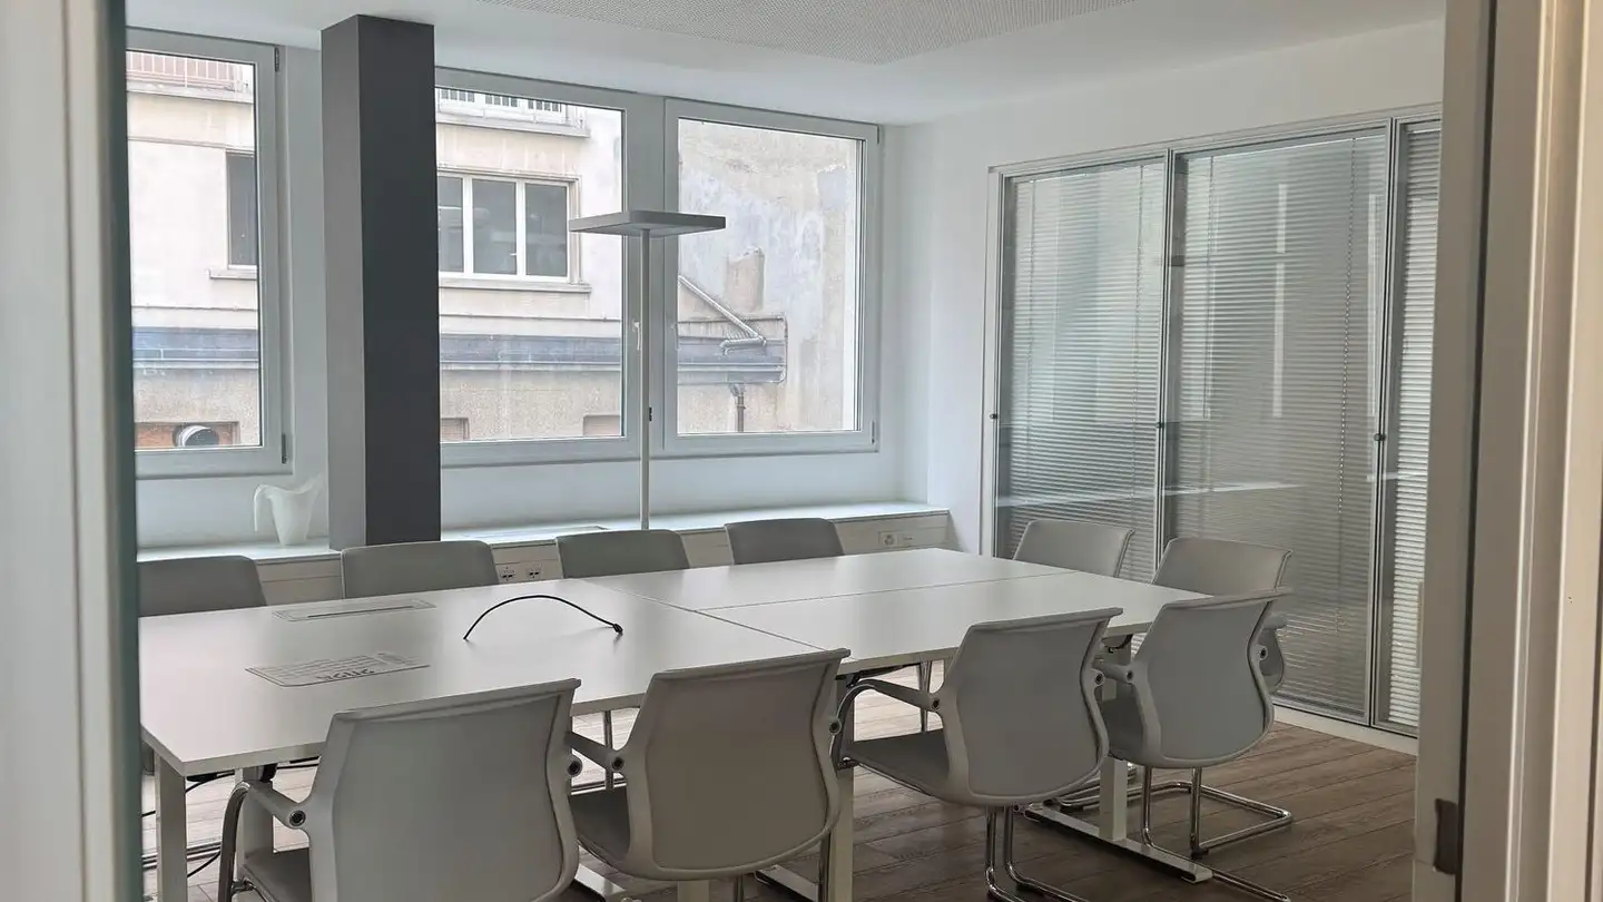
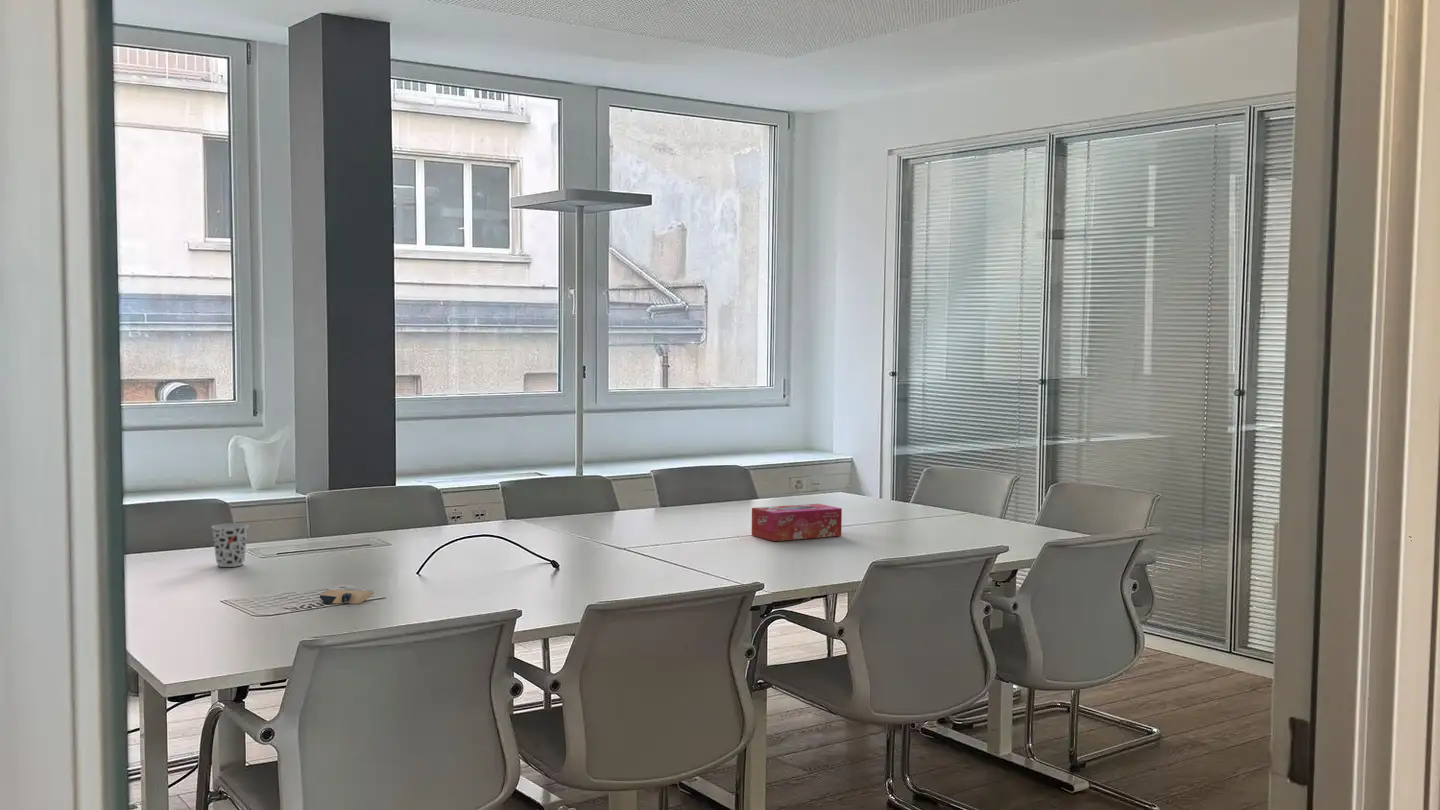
+ computer mouse (340, 599)
+ cup (230, 545)
+ tissue box (796, 521)
